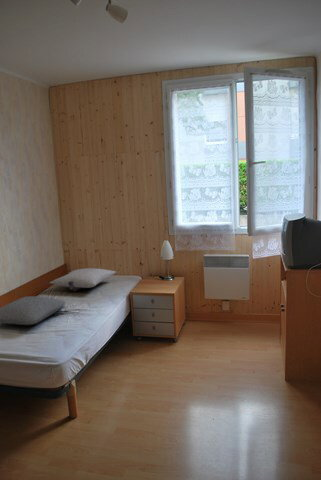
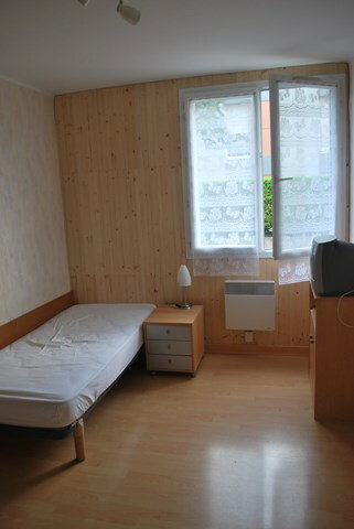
- pillow (83, 279)
- cushion (28, 310)
